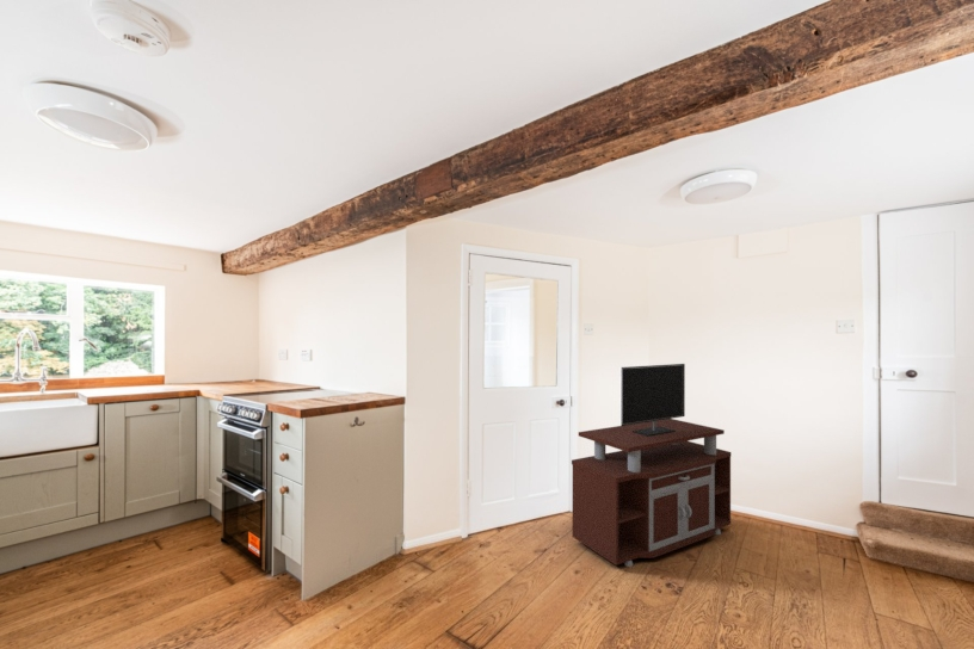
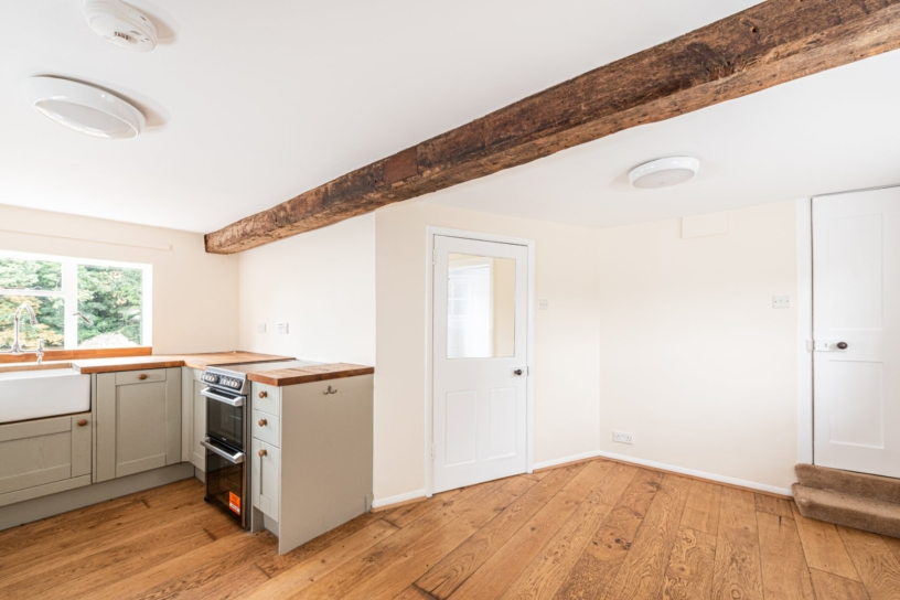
- tv stand (654, 451)
